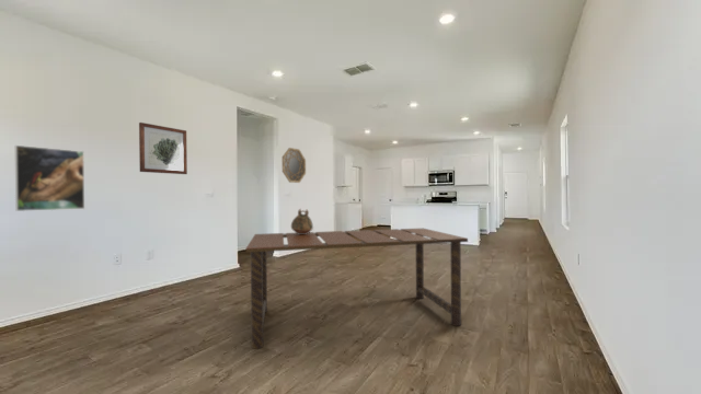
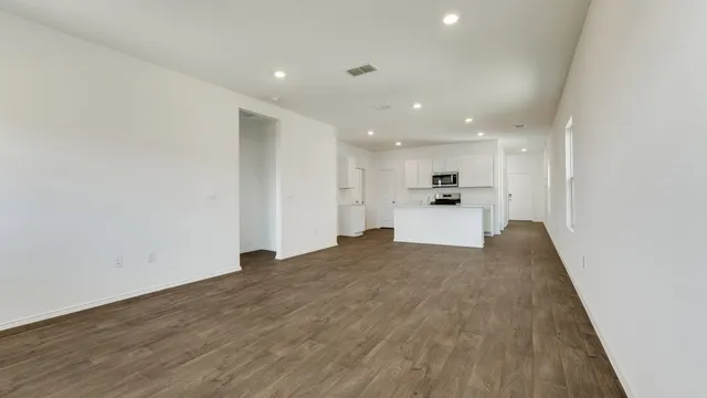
- ceramic vessel (301, 221)
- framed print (51, 178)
- home mirror (294, 165)
- wall art (164, 150)
- dining table (354, 246)
